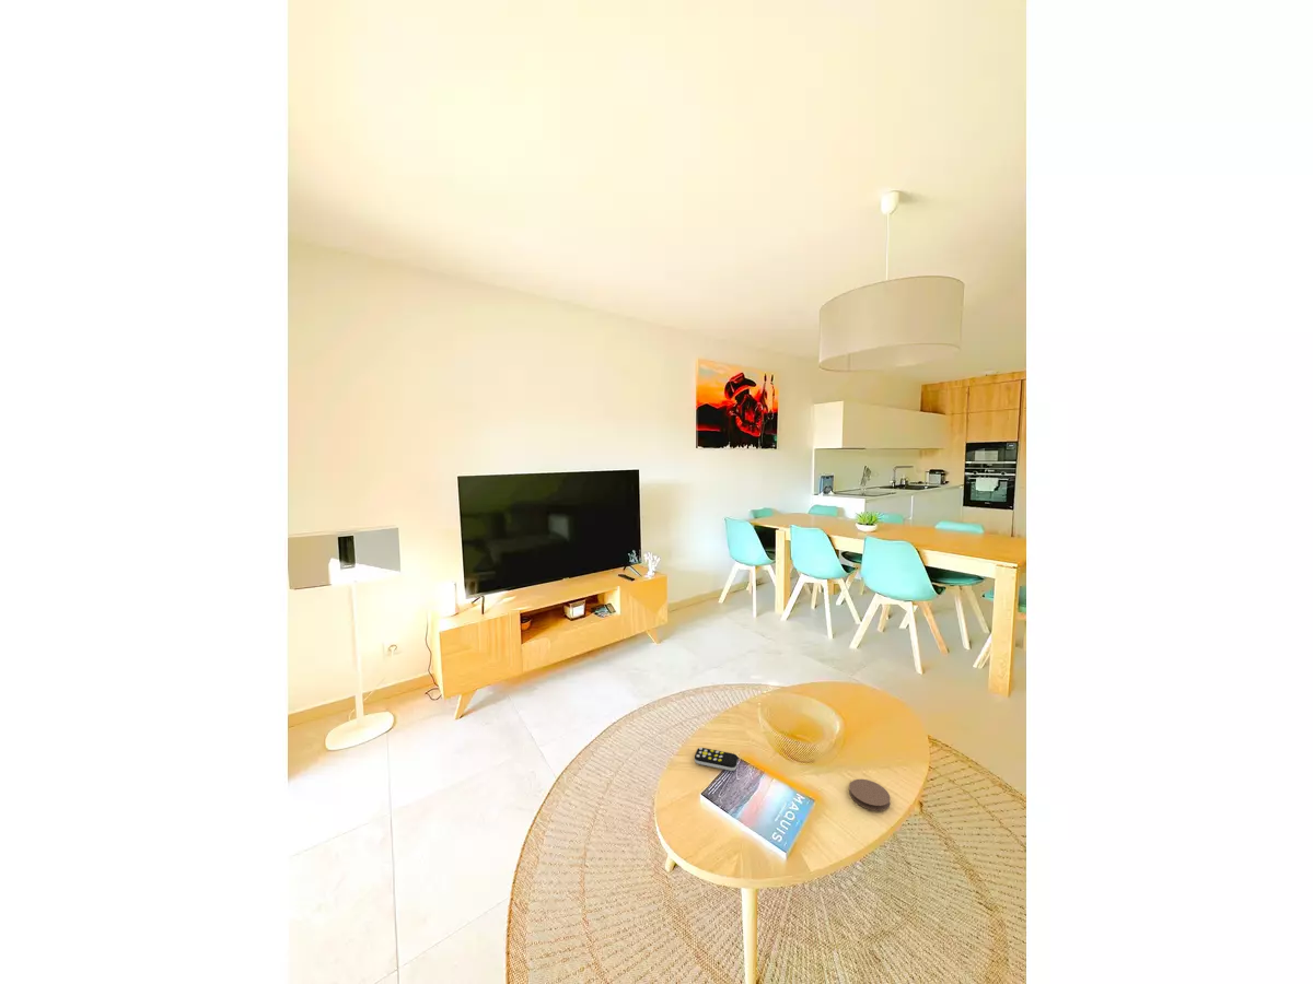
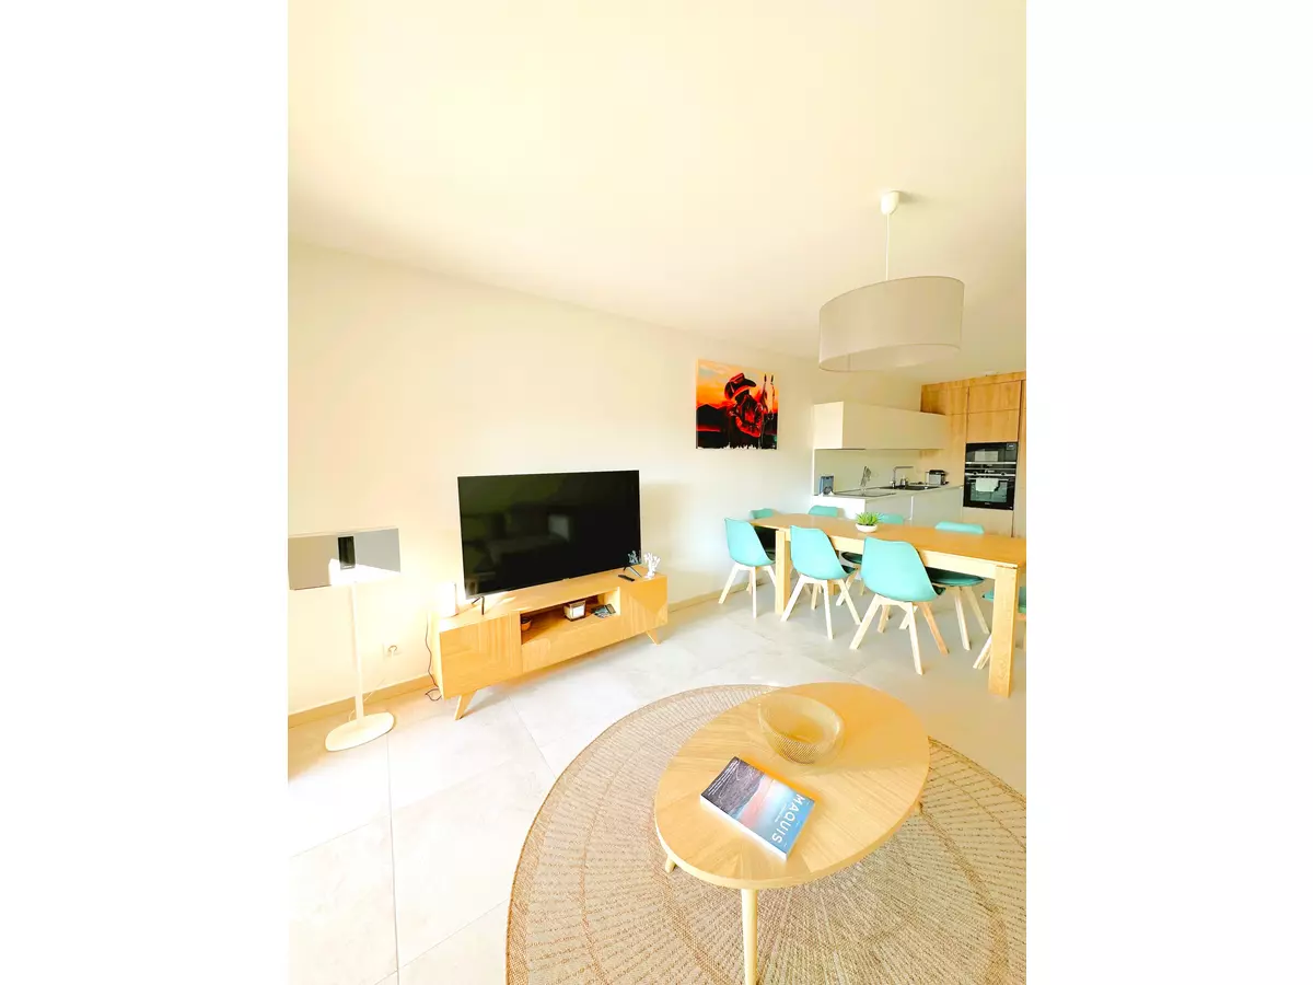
- coaster (869, 794)
- remote control (716, 758)
